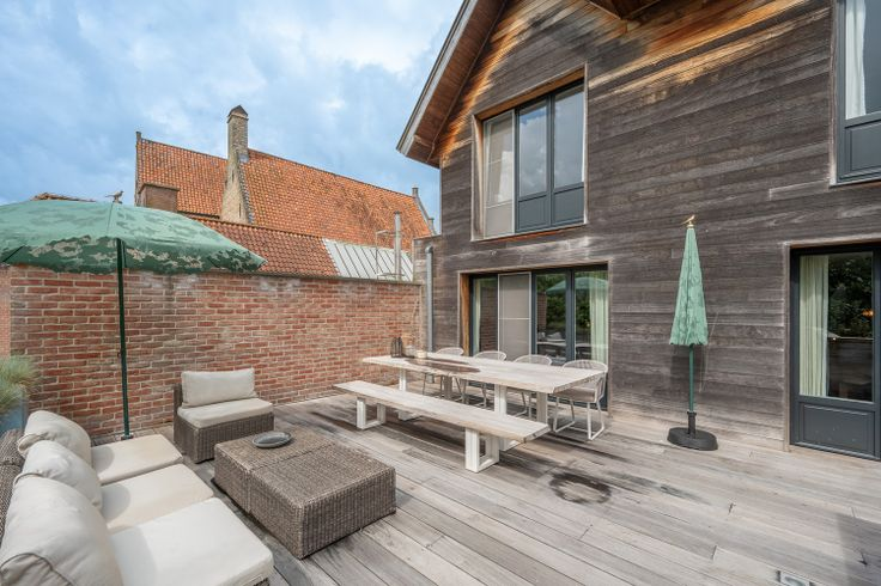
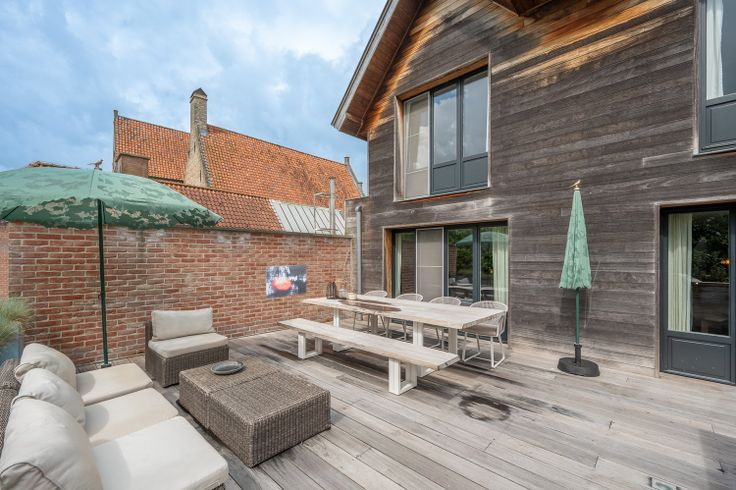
+ wall art (287, 280)
